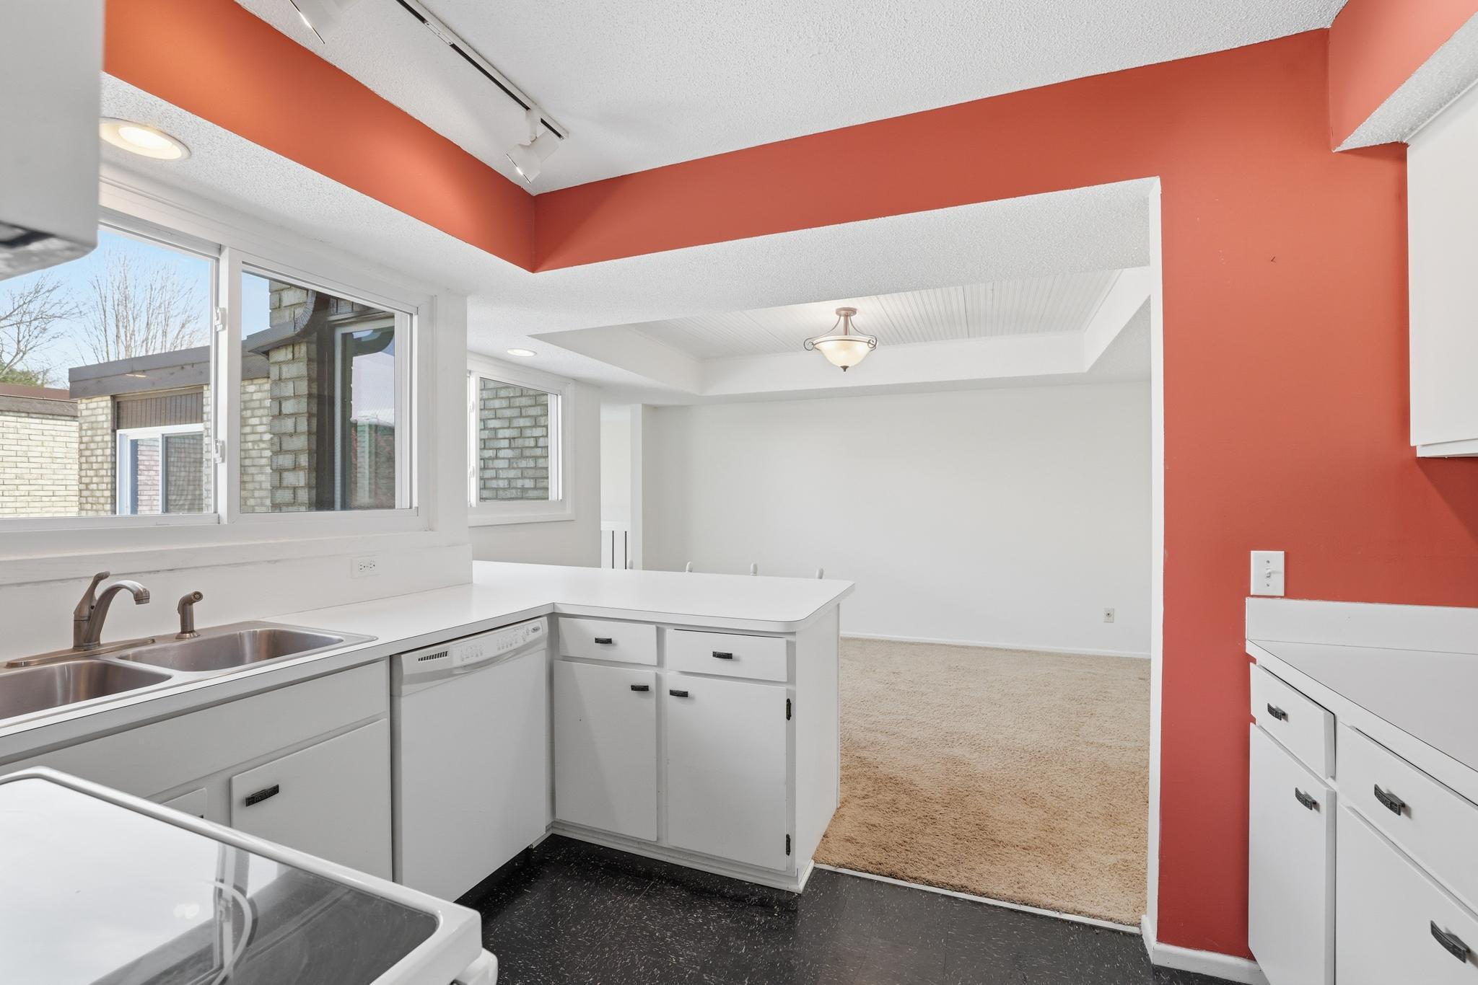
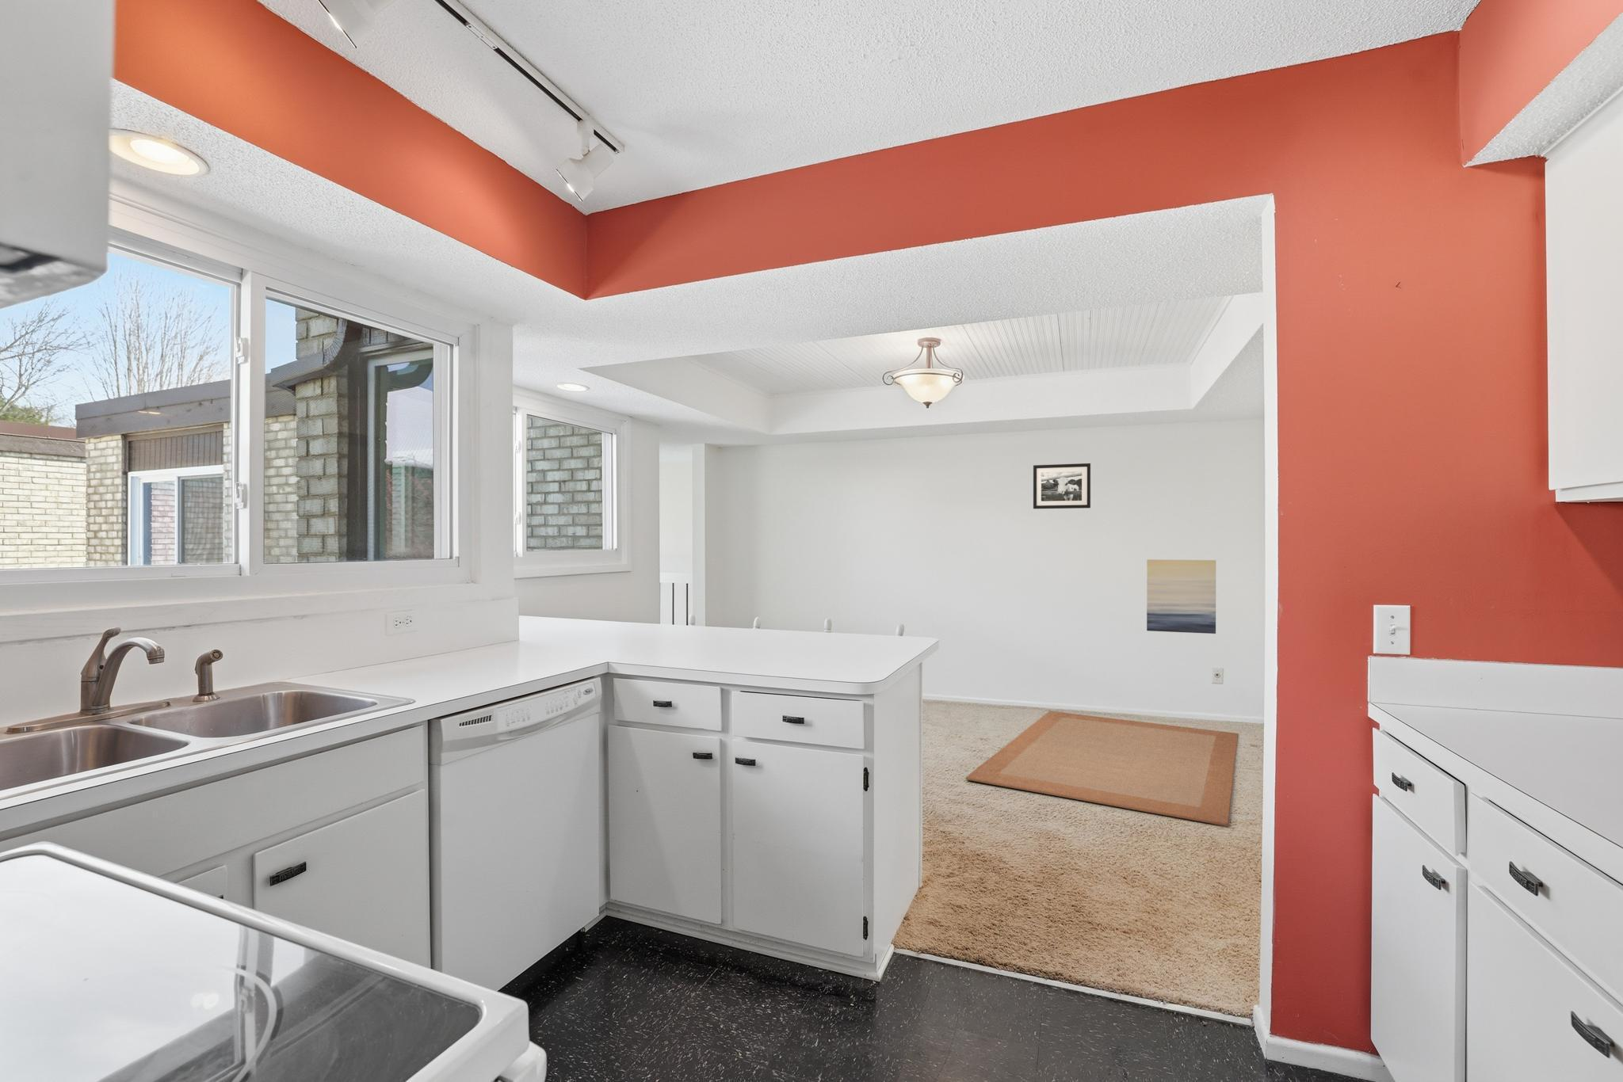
+ picture frame (1061, 487)
+ wall art (1180, 595)
+ rug (1116, 754)
